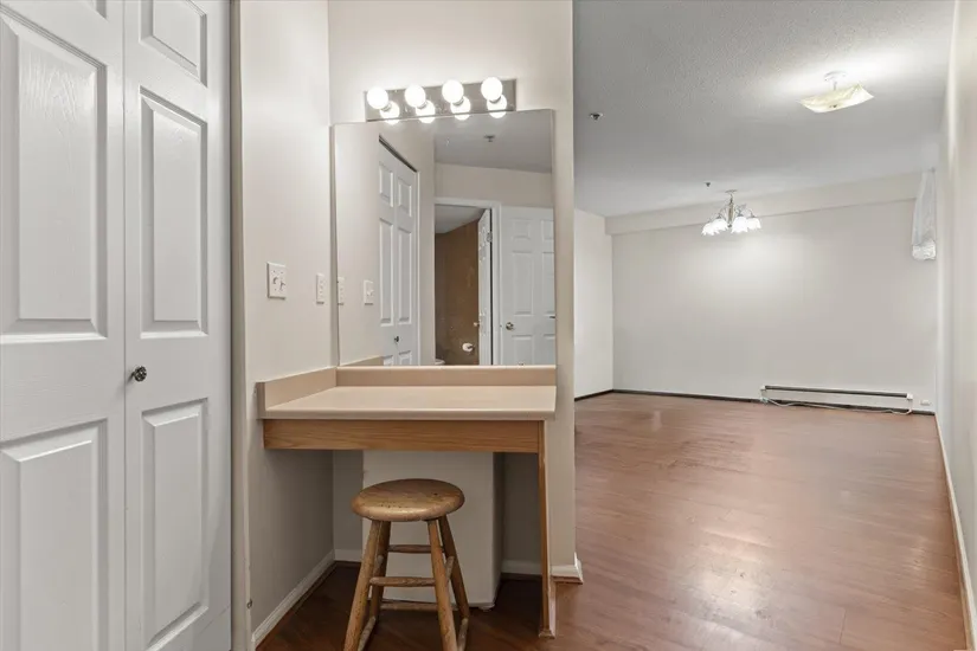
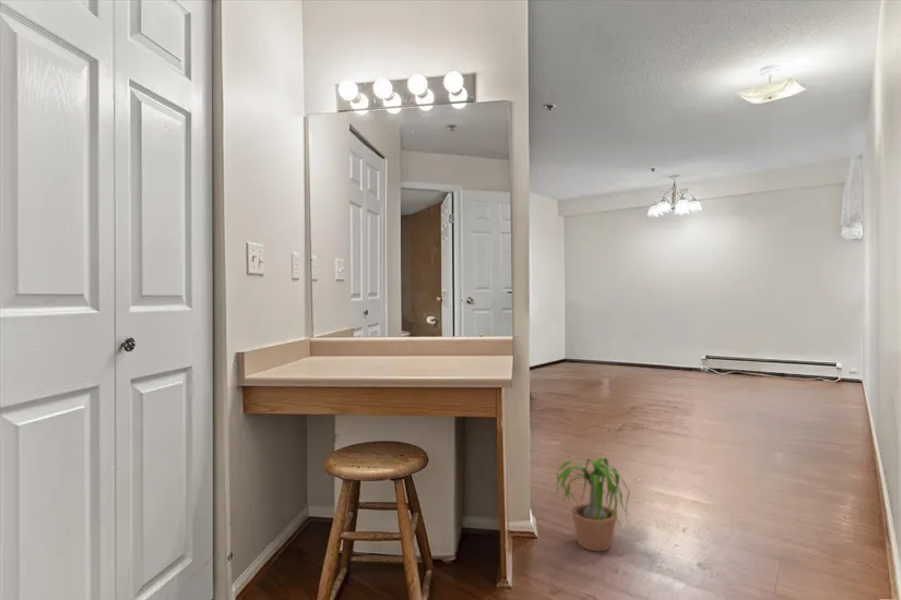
+ potted plant (589, 501)
